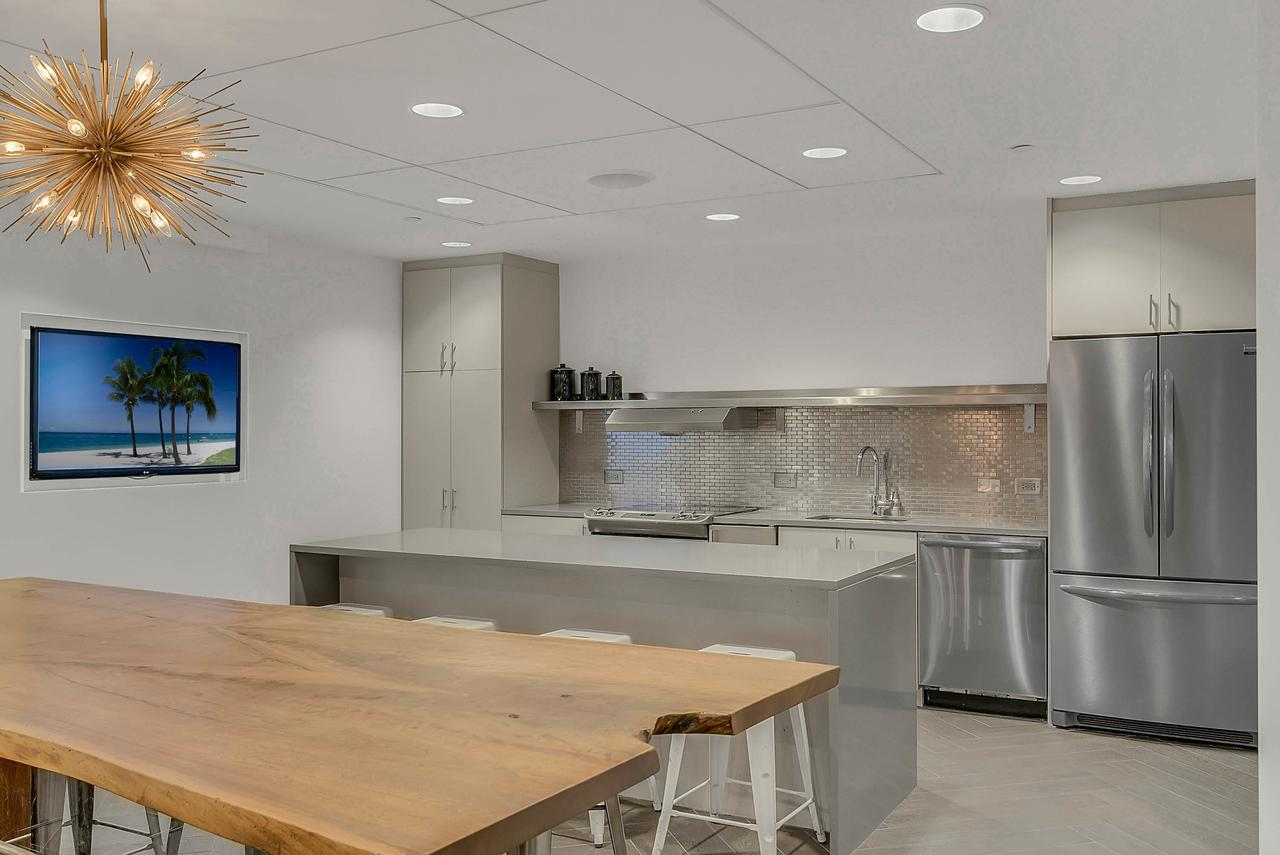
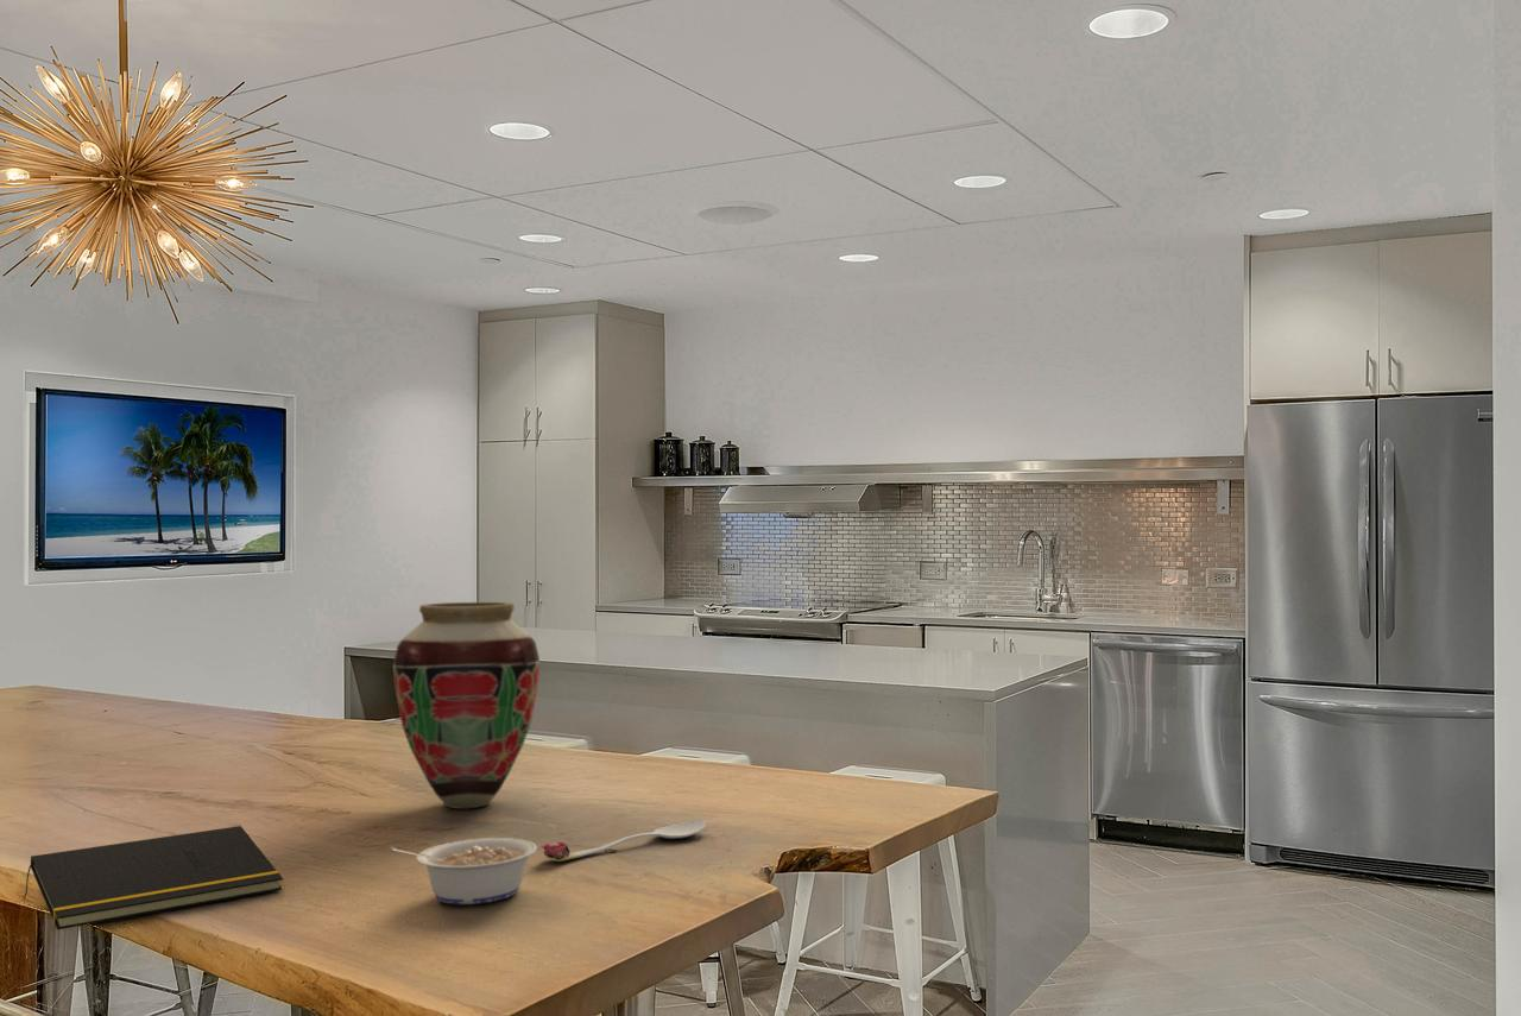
+ notepad (157, 872)
+ legume (473, 869)
+ vase (467, 703)
+ spoon (626, 837)
